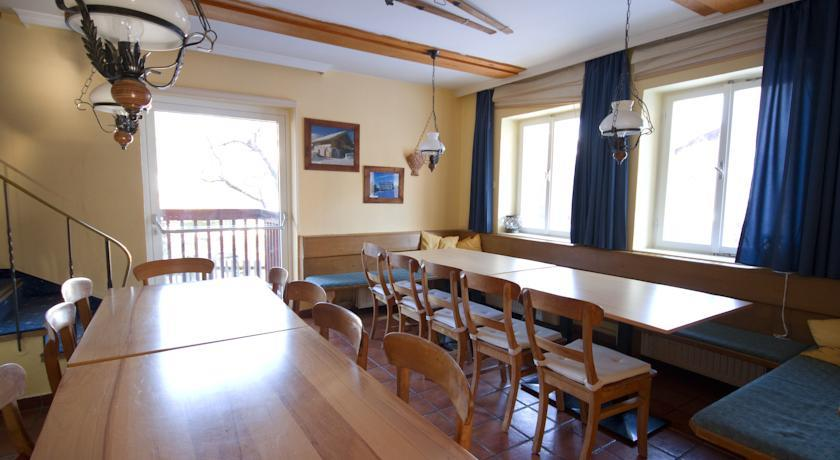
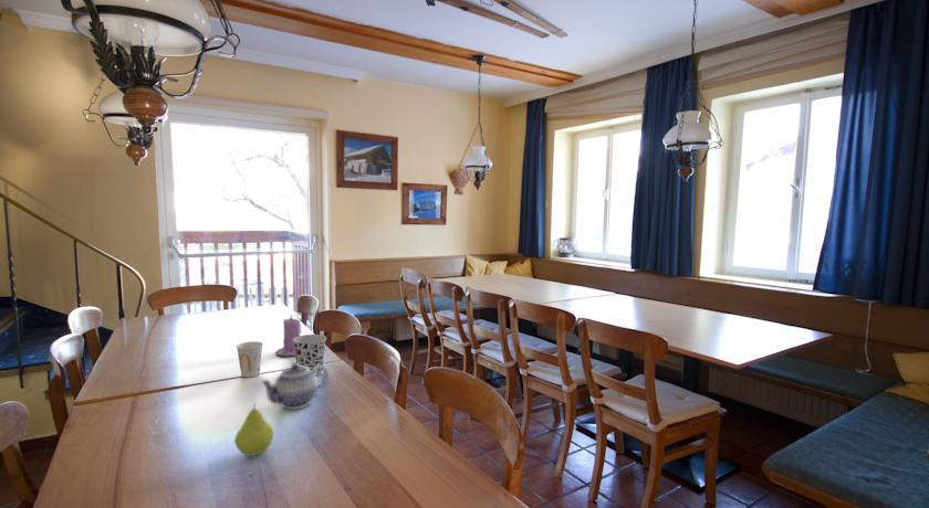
+ candle (291, 332)
+ fruit (254, 427)
+ teapot (295, 383)
+ cup (250, 359)
+ cup (310, 356)
